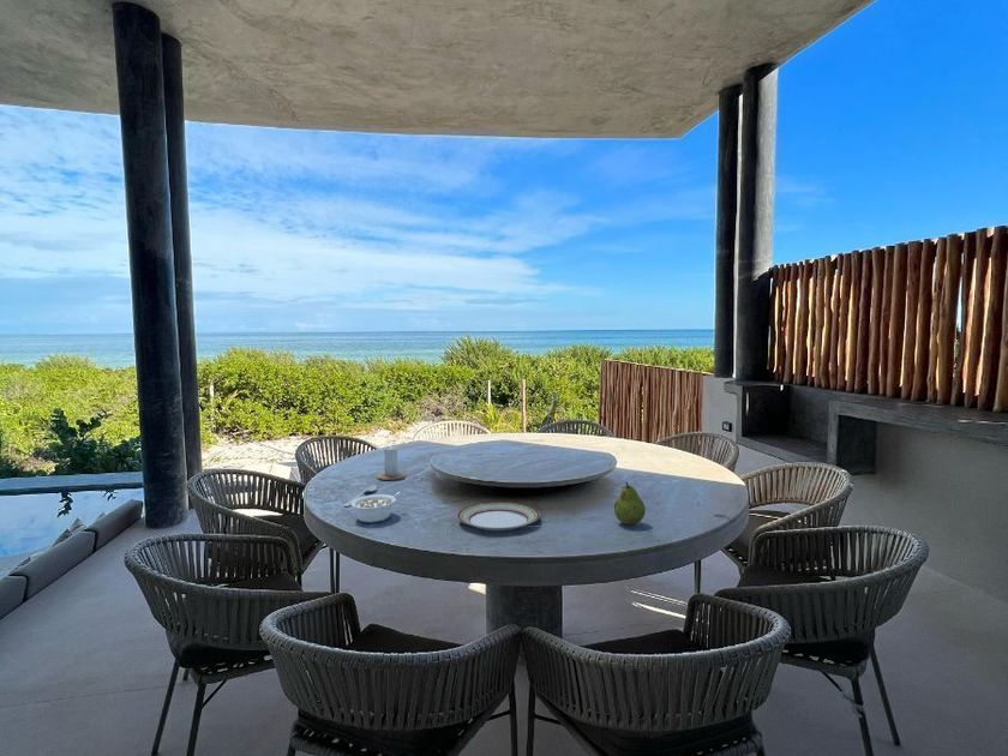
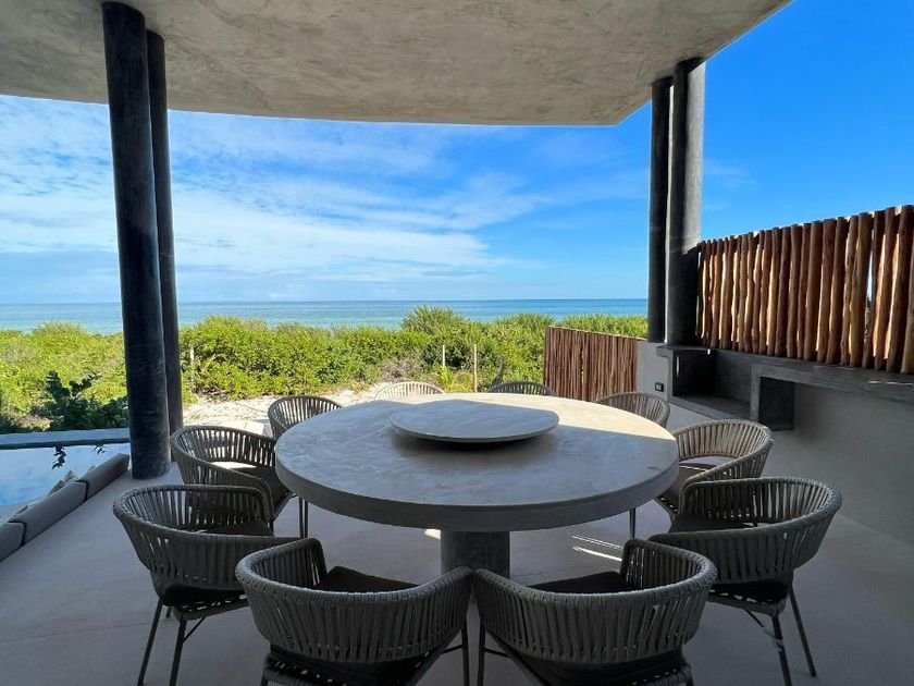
- plate (498, 517)
- legume (374, 506)
- candle (391, 456)
- fruit (629, 502)
- spoon (360, 494)
